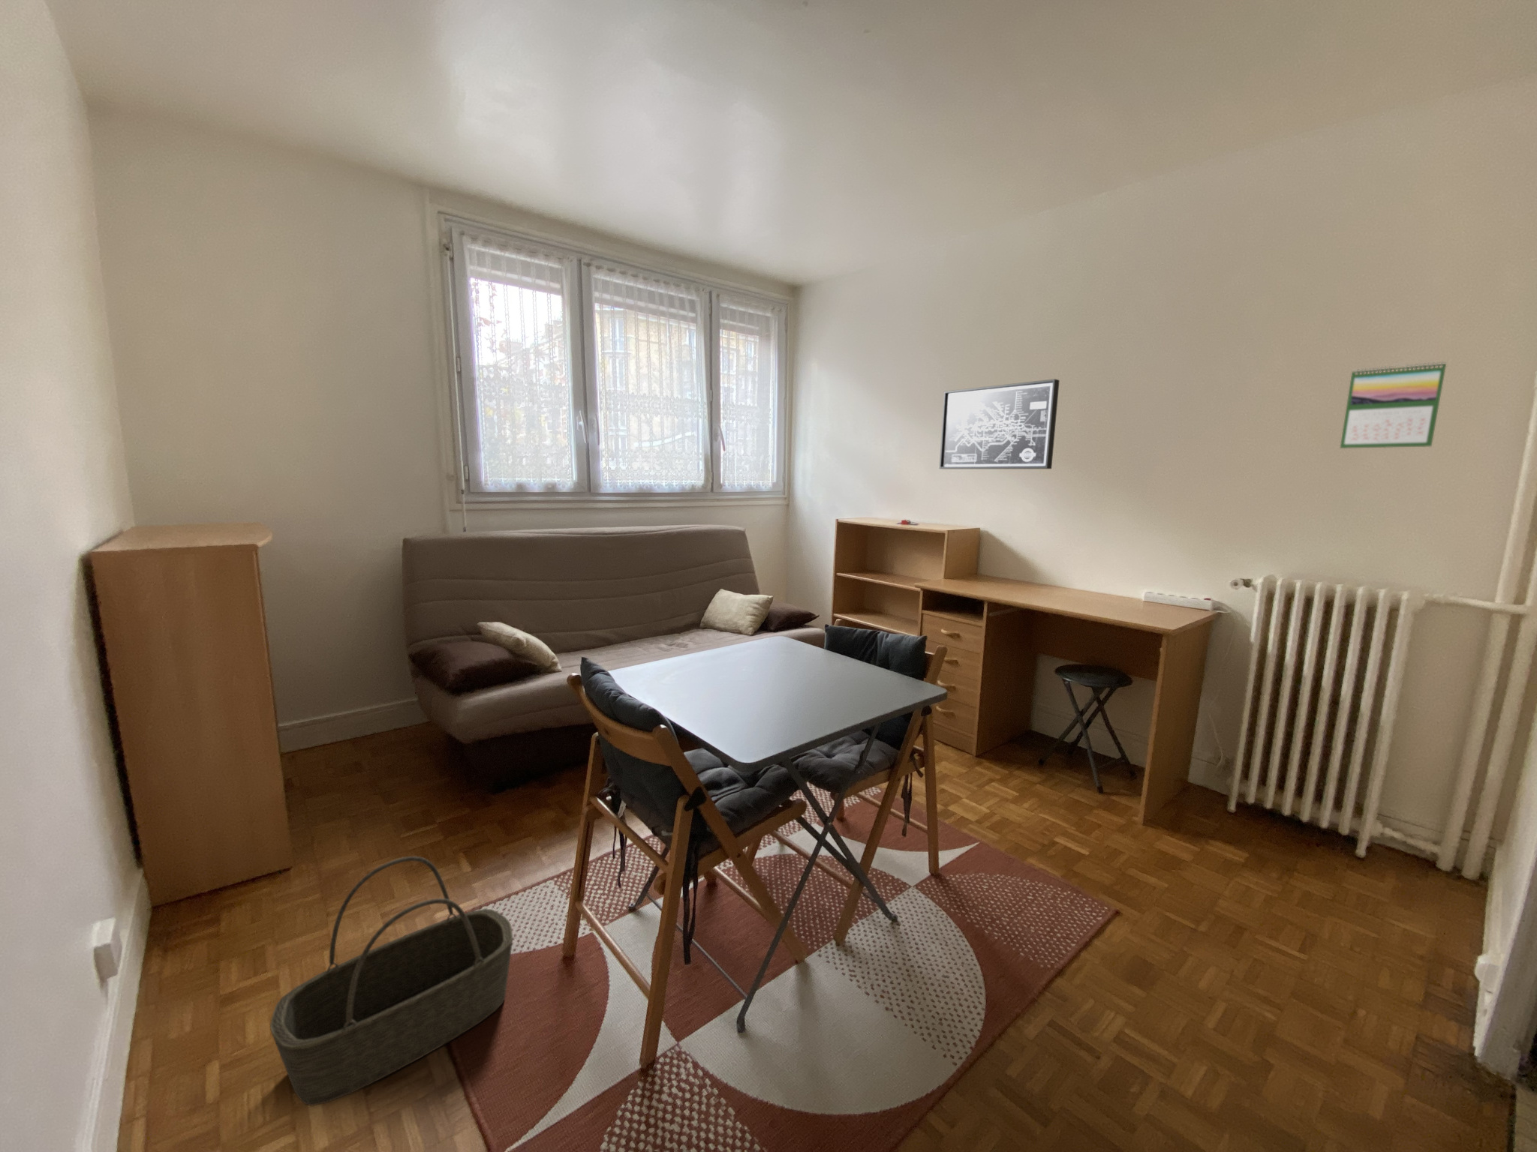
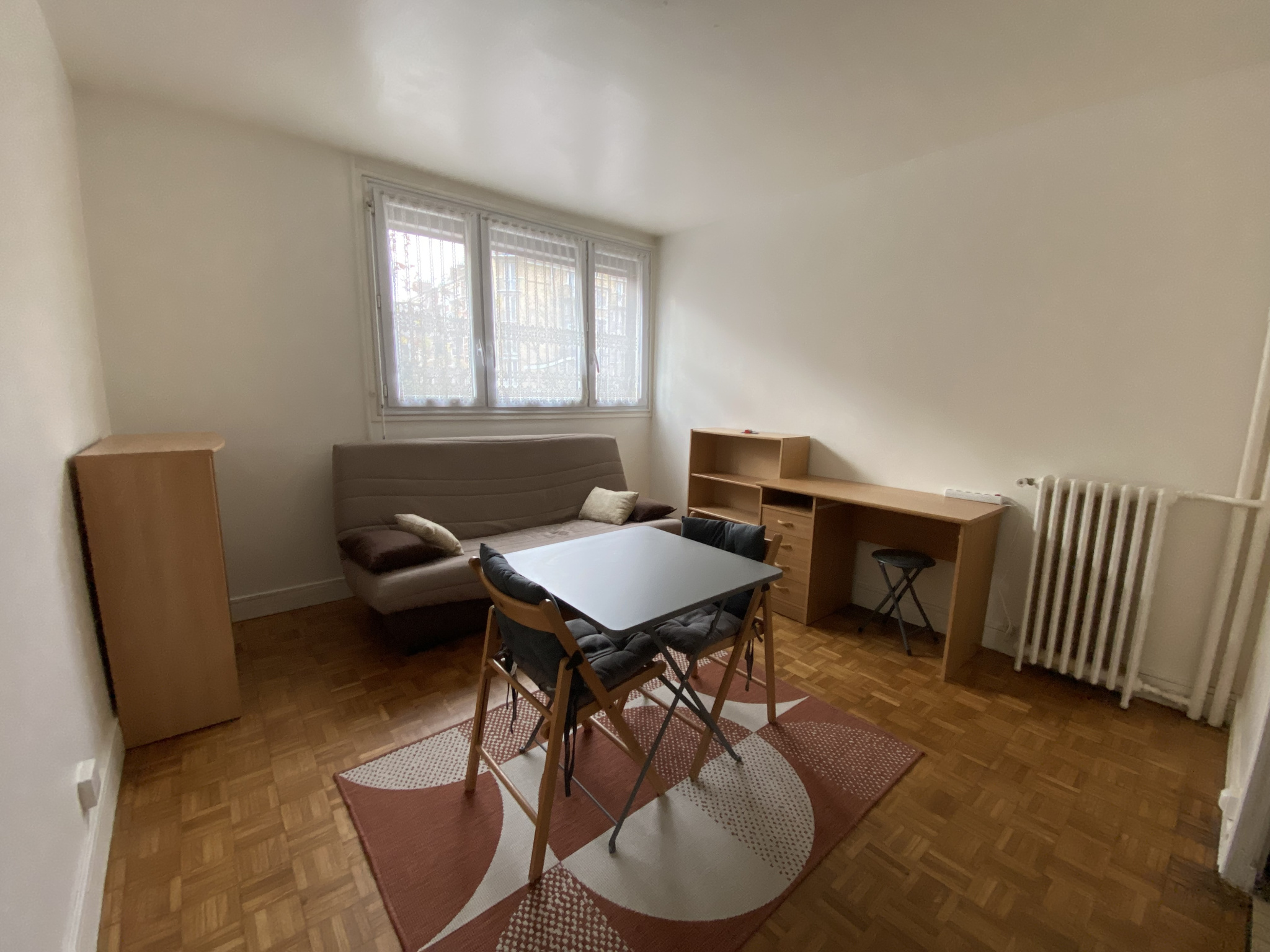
- wall art (995, 427)
- basket (402, 957)
- calendar (1391, 405)
